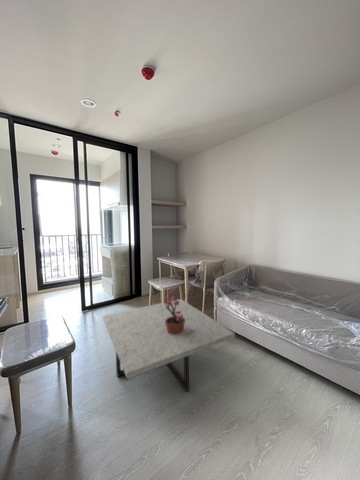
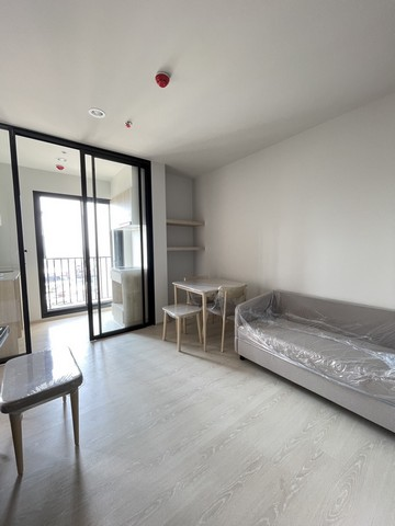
- coffee table (163, 341)
- potted plant (177, 311)
